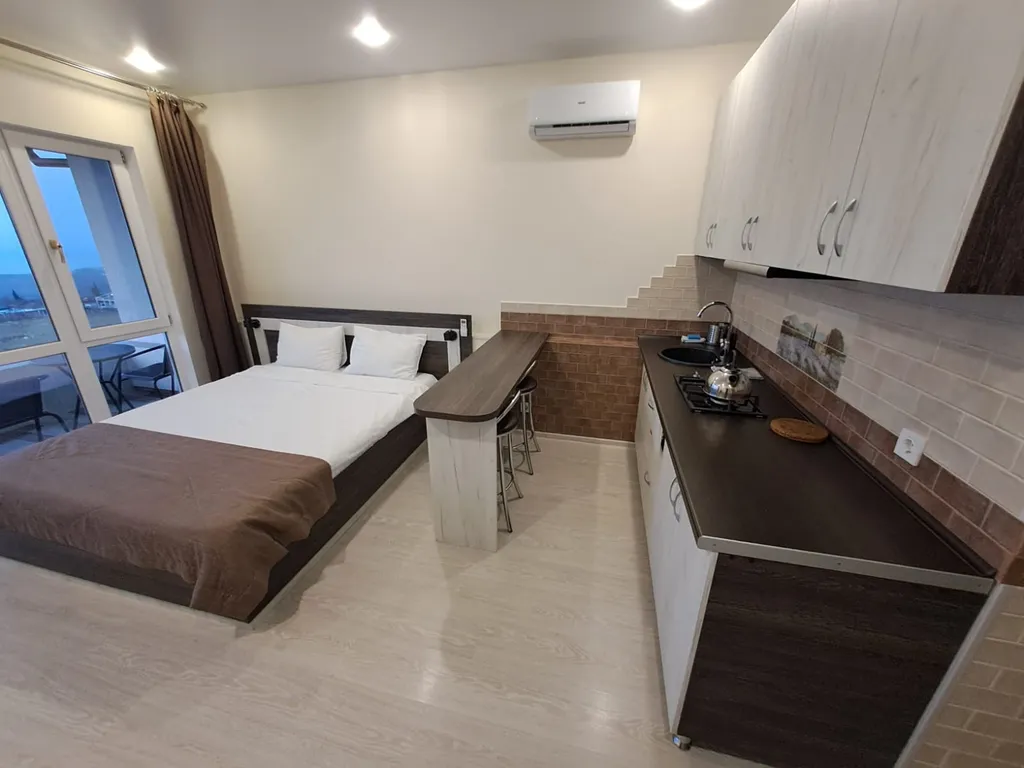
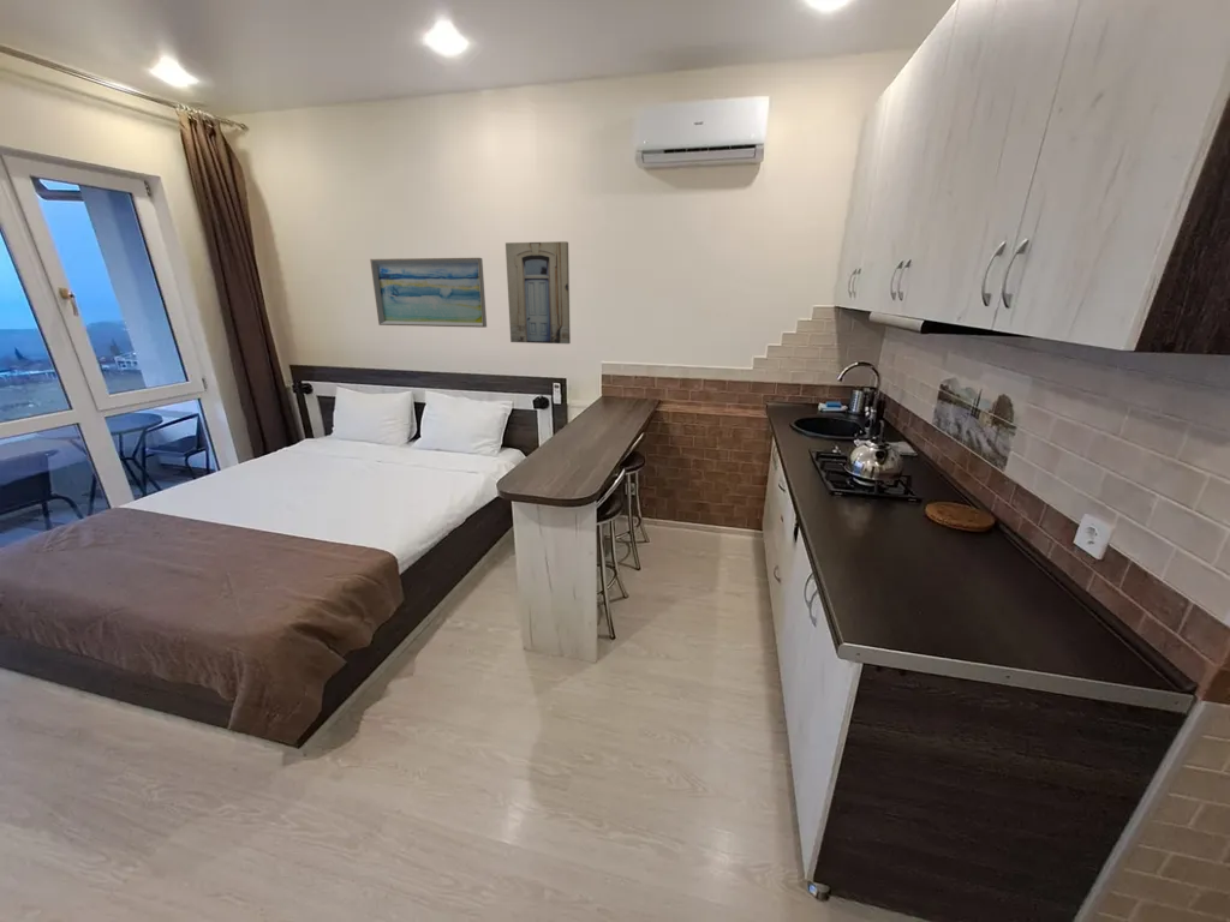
+ wall art (428, 293)
+ wall art (538, 294)
